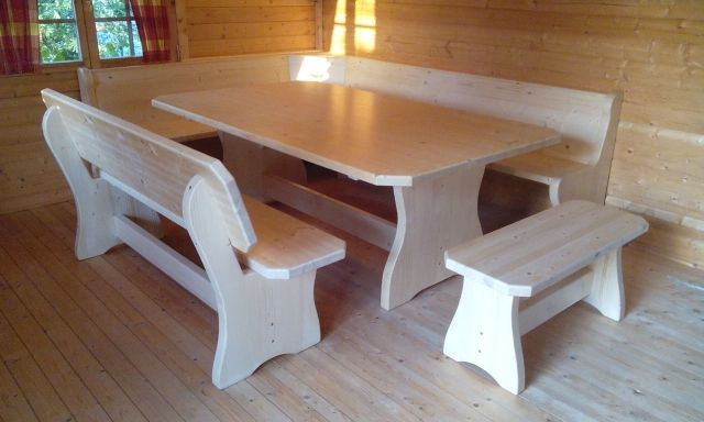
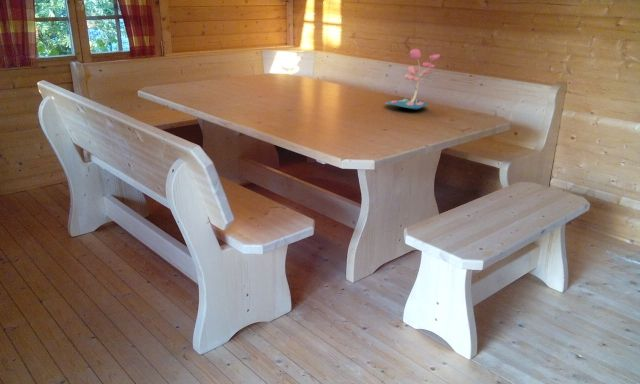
+ decorative tree (410, 79)
